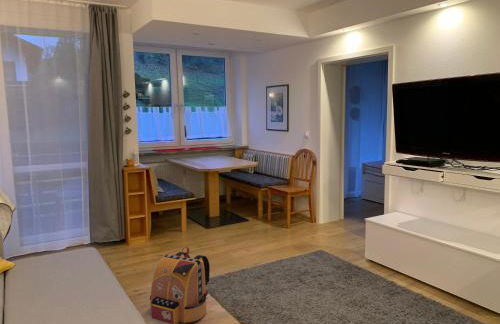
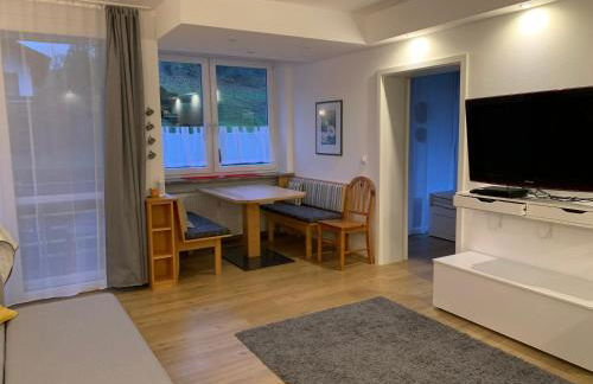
- backpack (180, 280)
